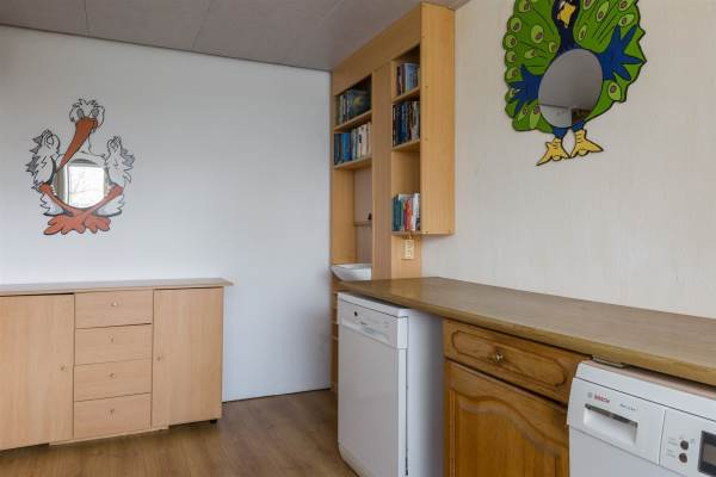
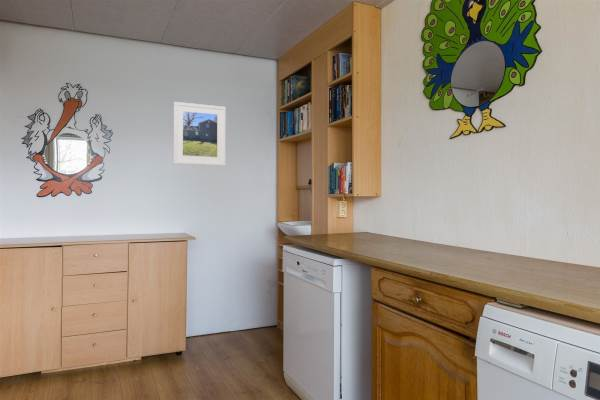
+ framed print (200, 134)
